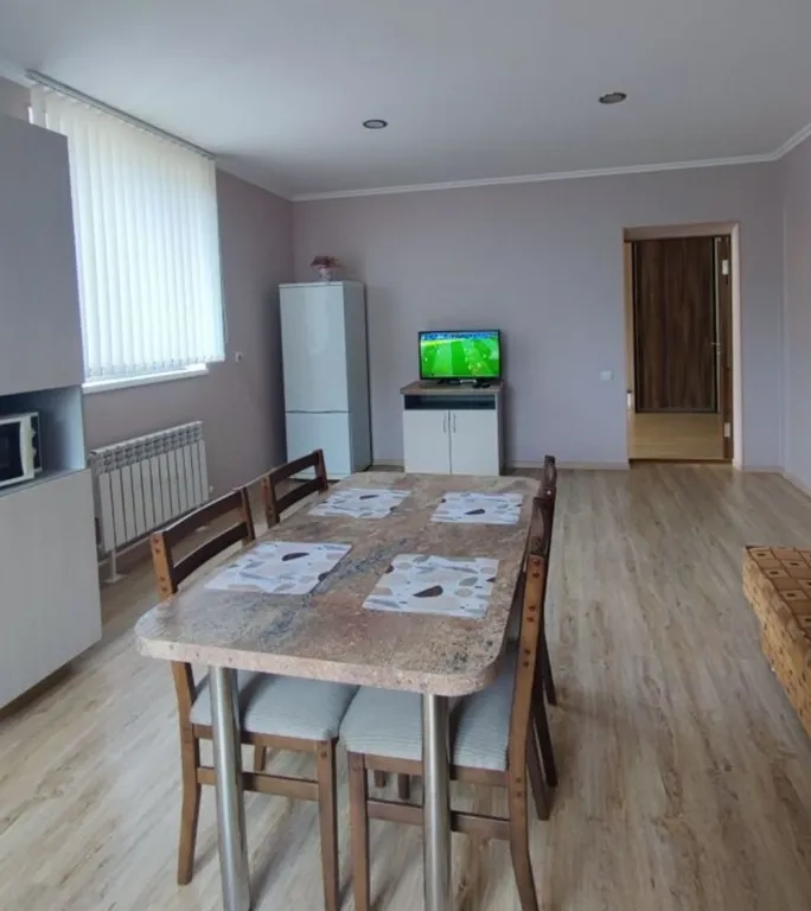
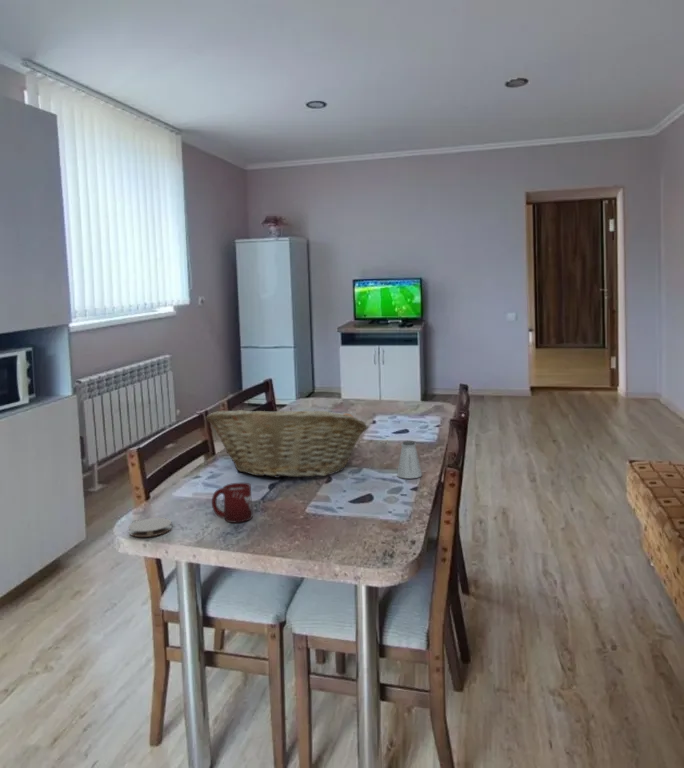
+ coaster (150, 527)
+ fruit basket (286, 435)
+ cup (231, 502)
+ saltshaker (409, 458)
